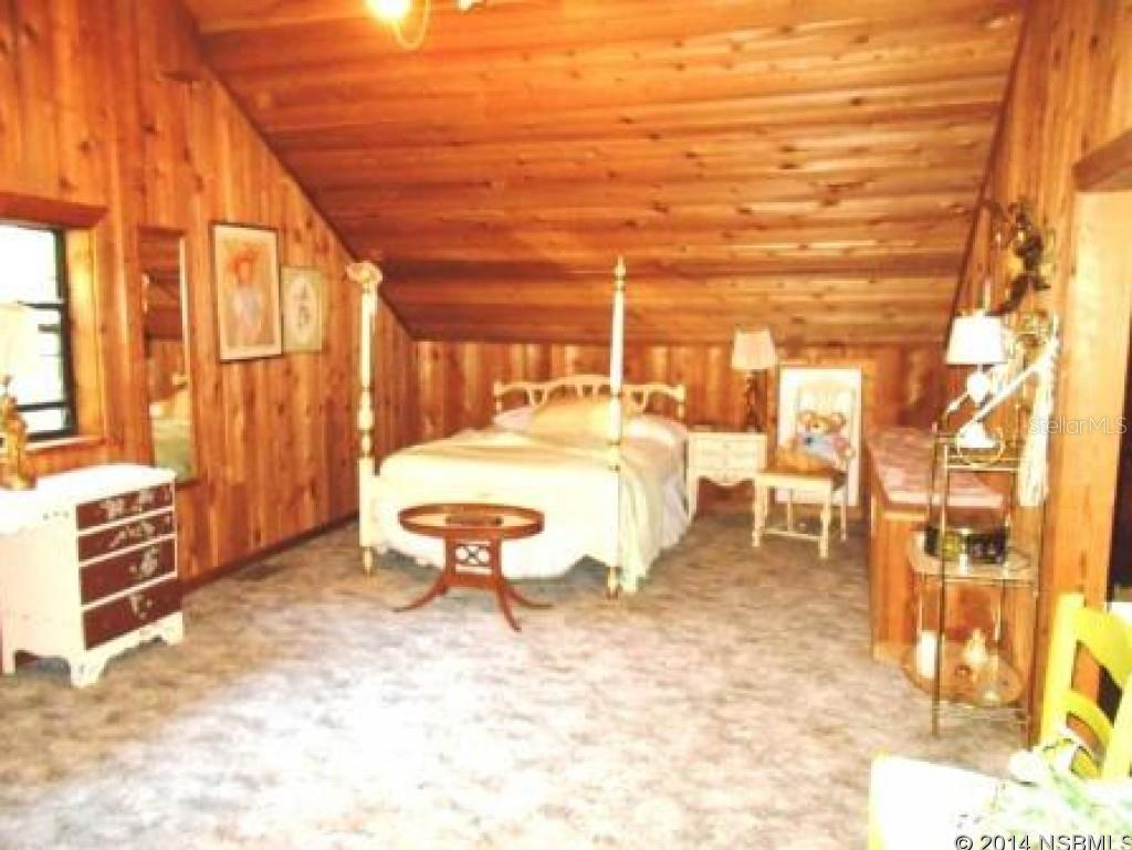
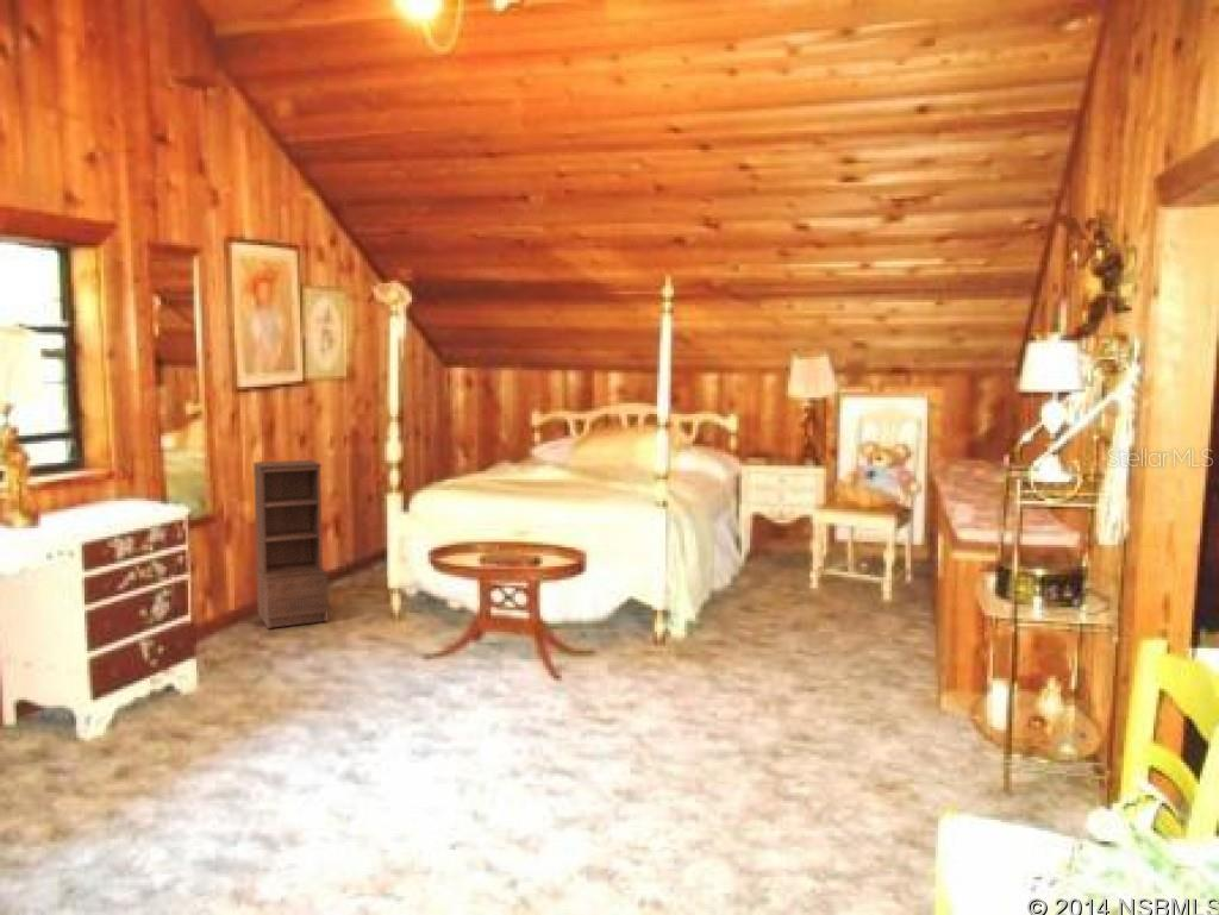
+ bookshelf (290, 541)
